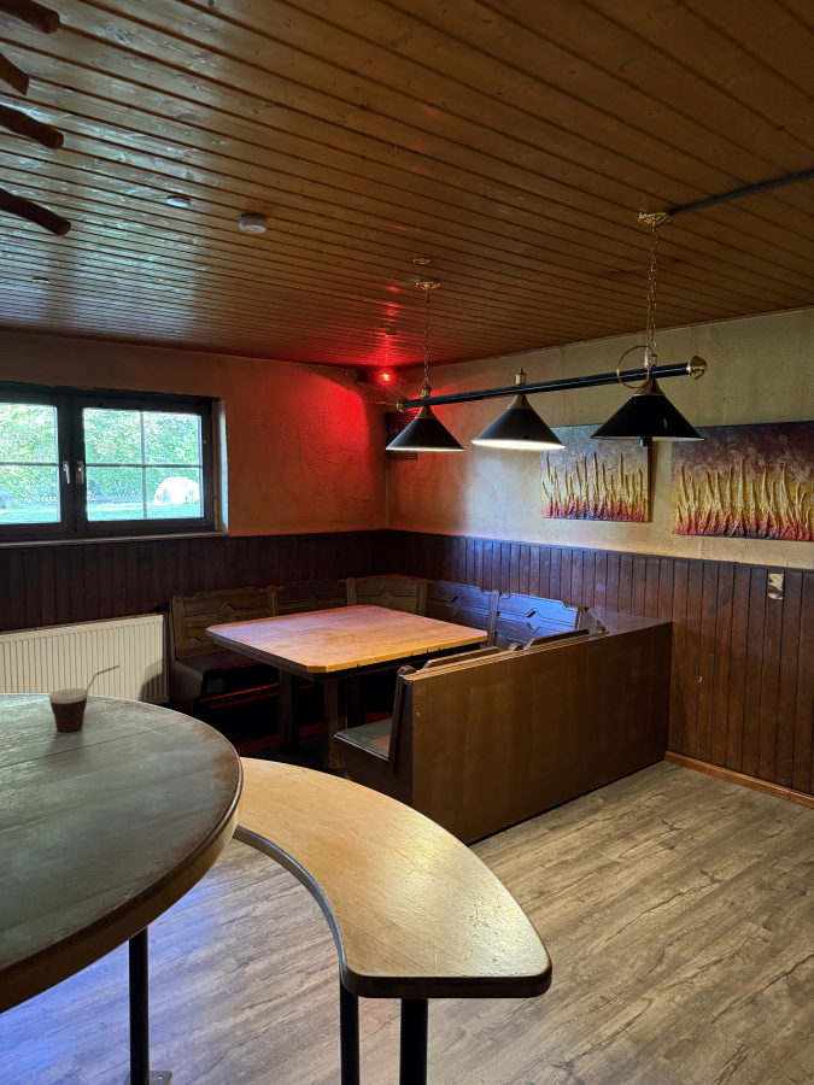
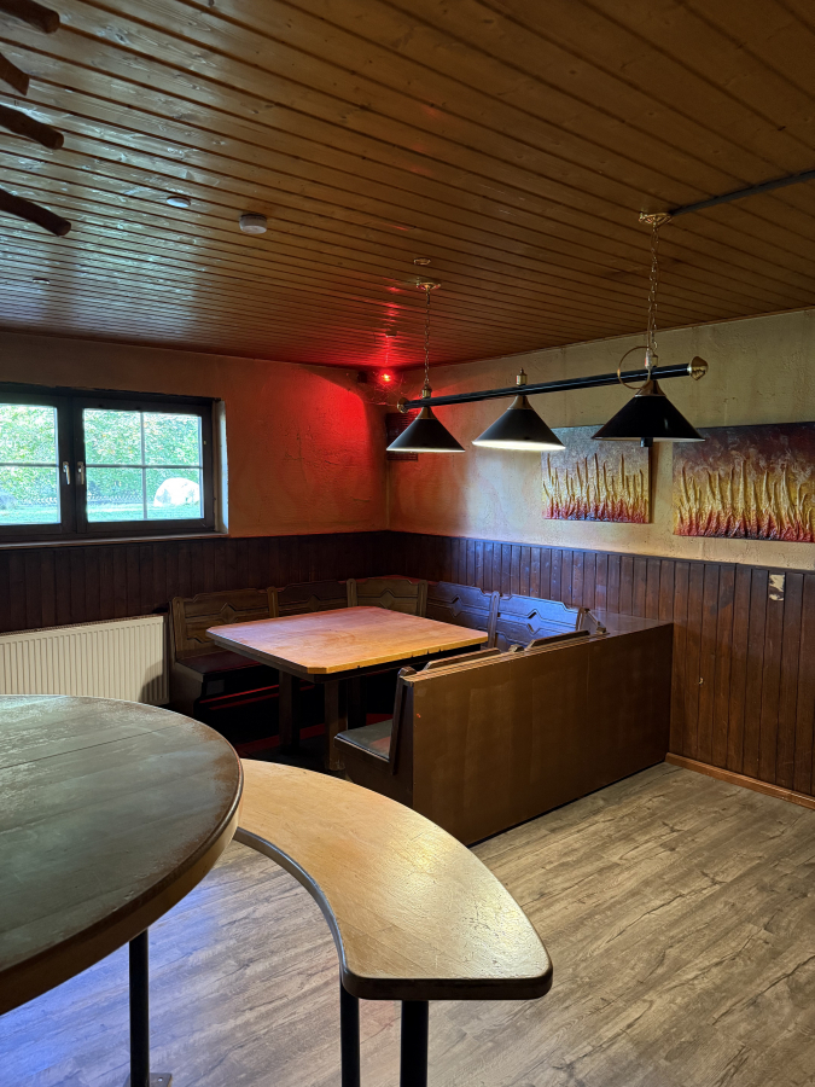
- cup (84, 697)
